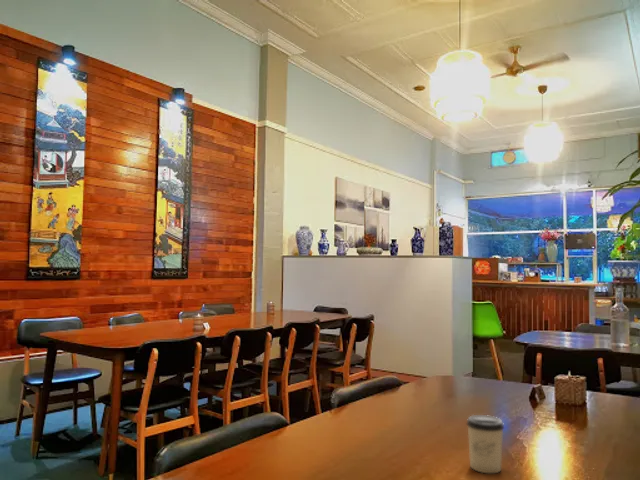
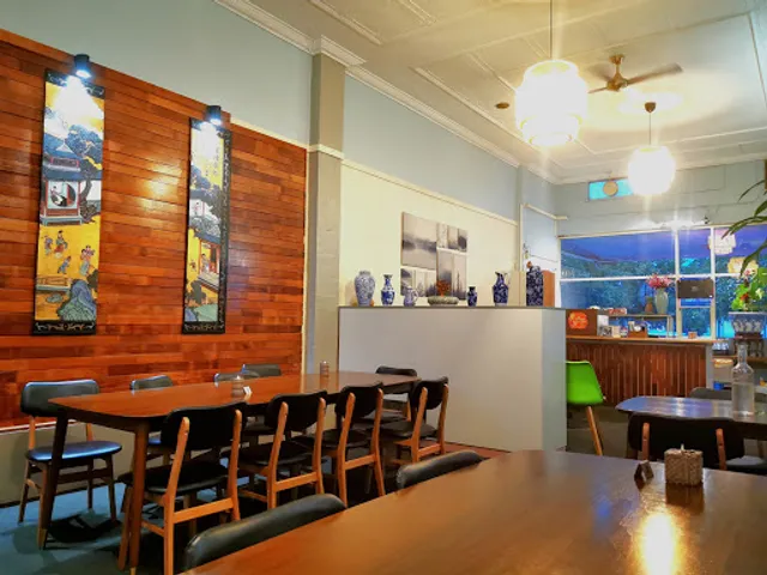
- cup (485, 443)
